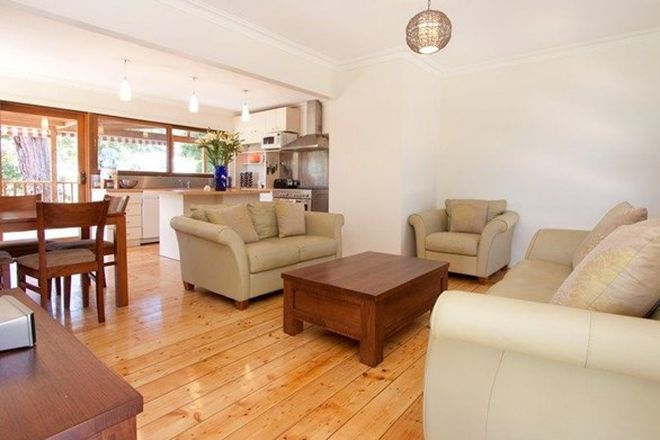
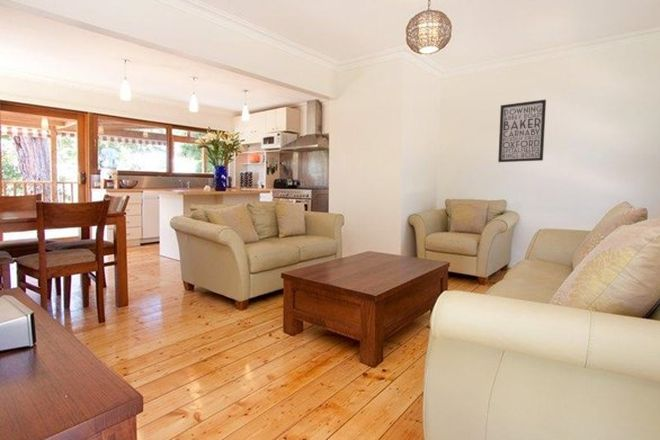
+ wall art (521, 132)
